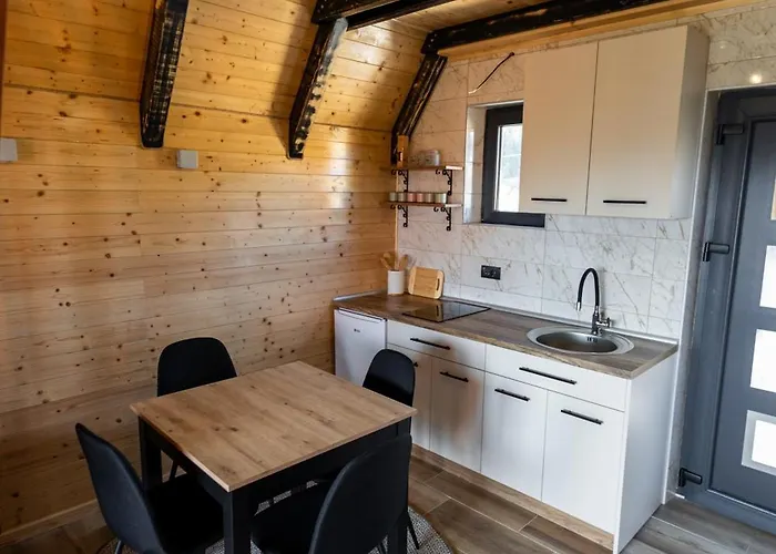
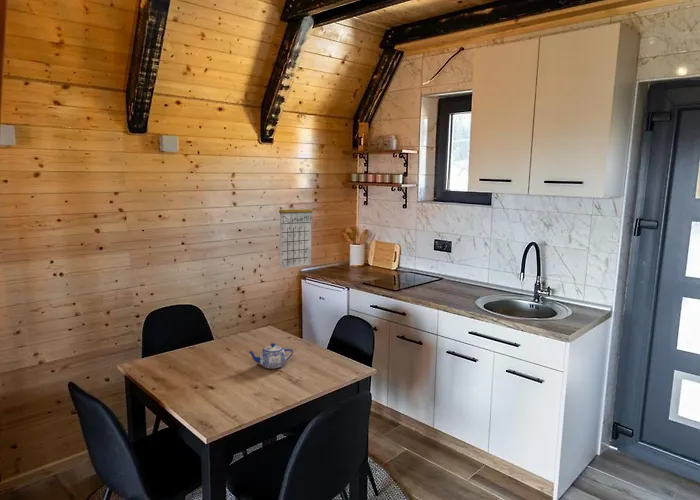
+ teapot (270, 354)
+ calendar (296, 231)
